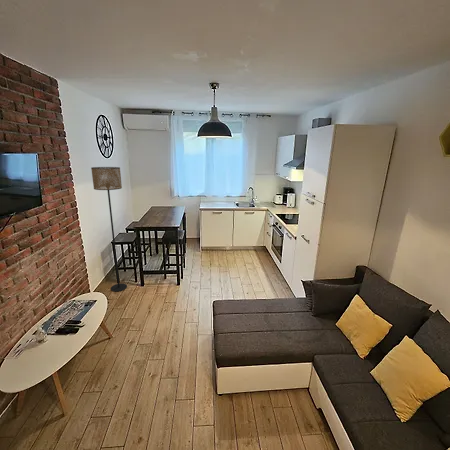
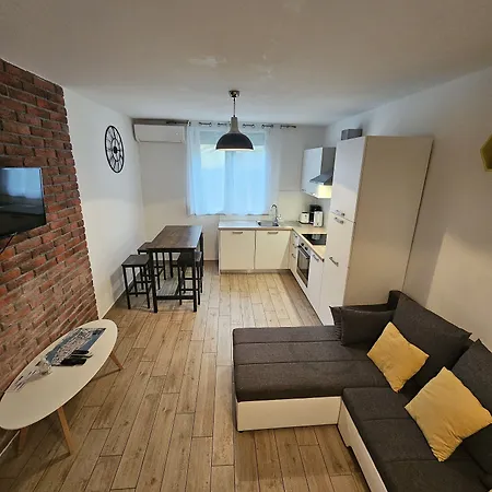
- floor lamp (112, 231)
